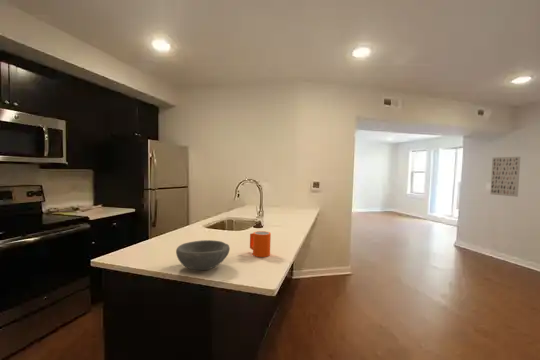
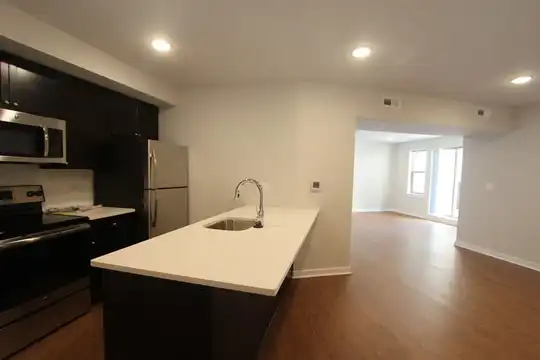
- bowl (202, 256)
- mug (258, 243)
- wall art (504, 176)
